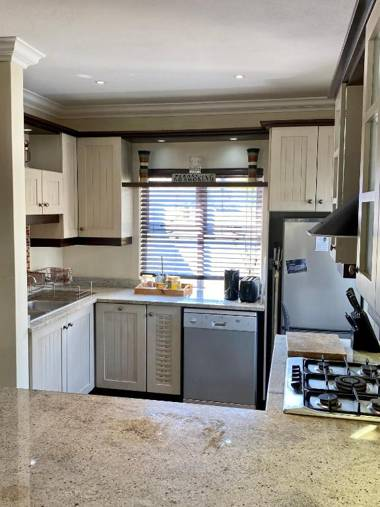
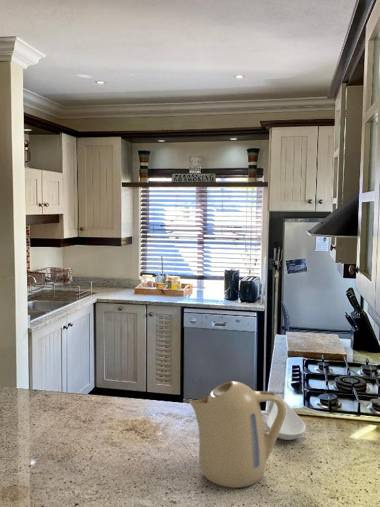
+ spoon rest (284, 419)
+ kettle (237, 427)
